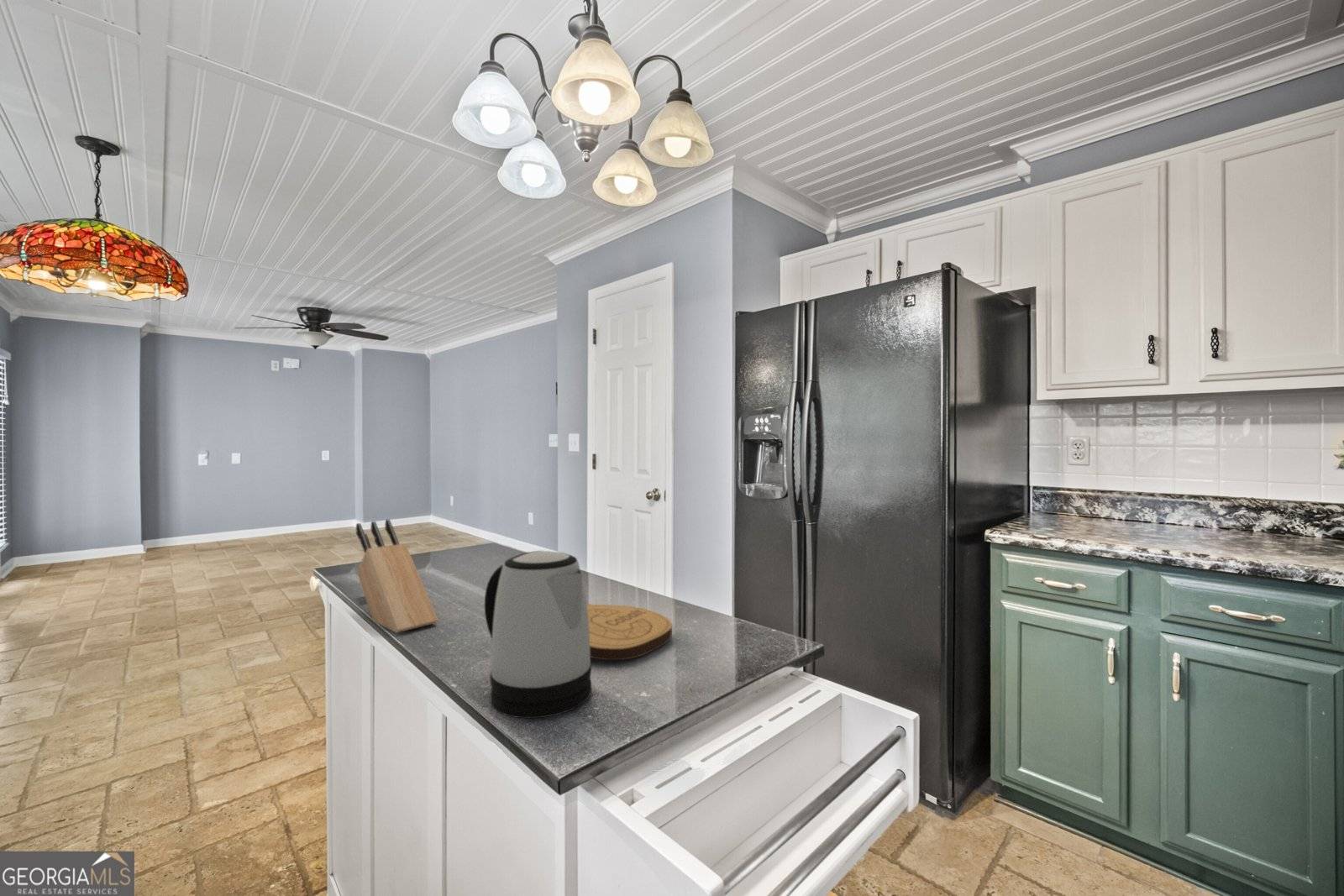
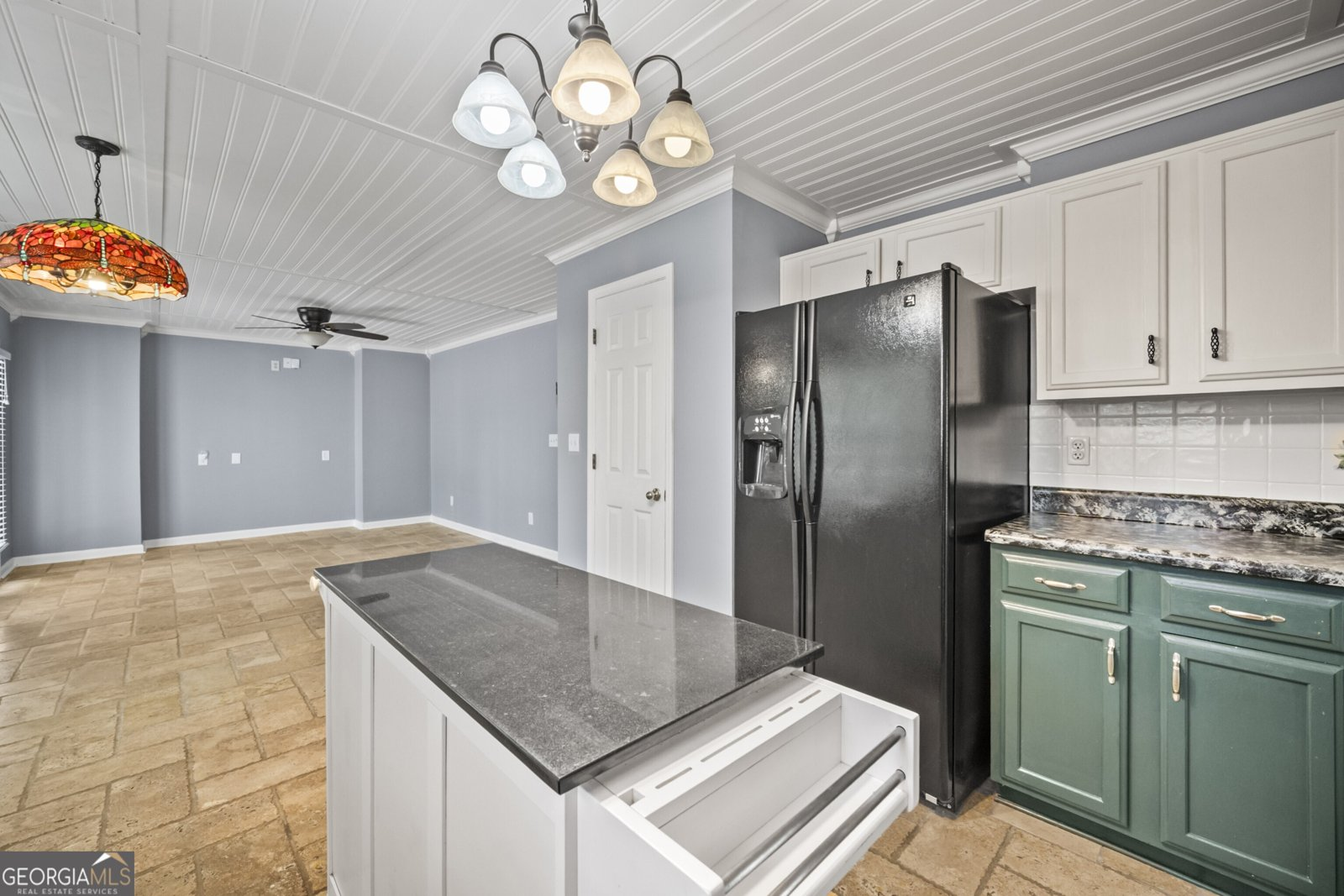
- key chain (588, 620)
- kettle (532, 621)
- knife block (392, 570)
